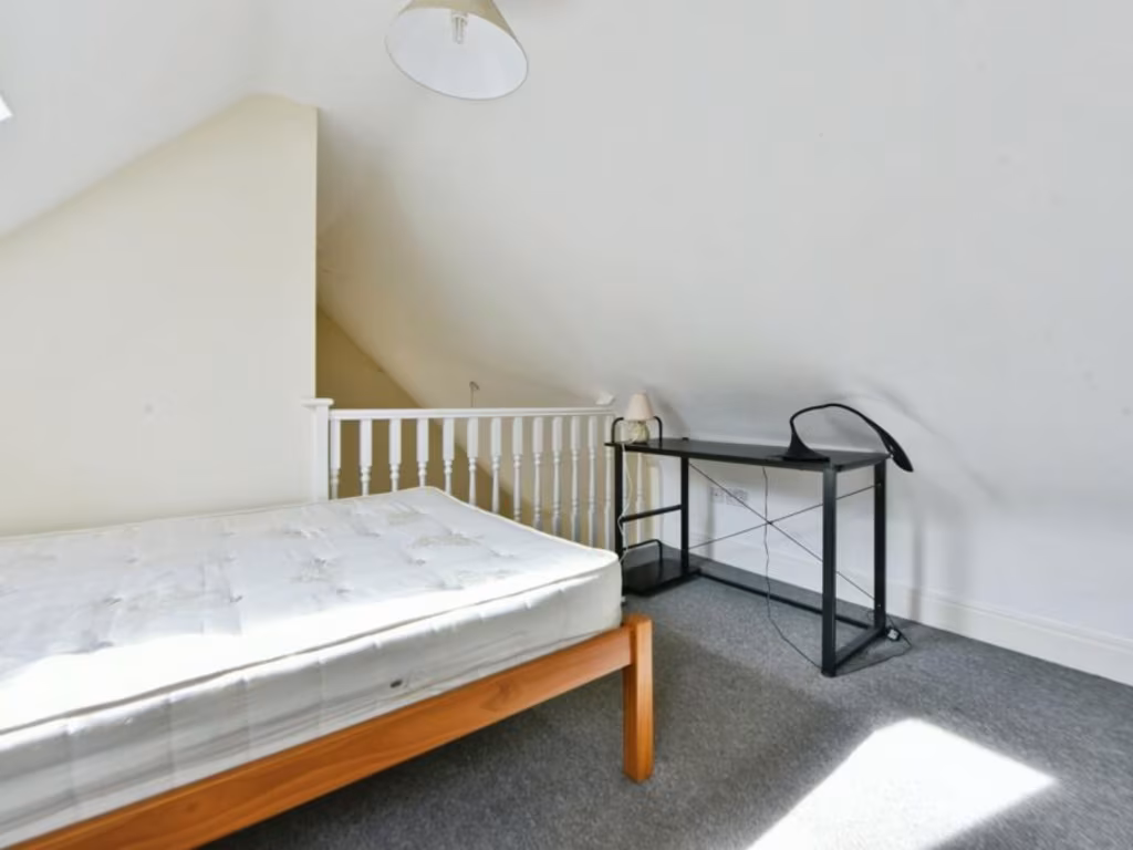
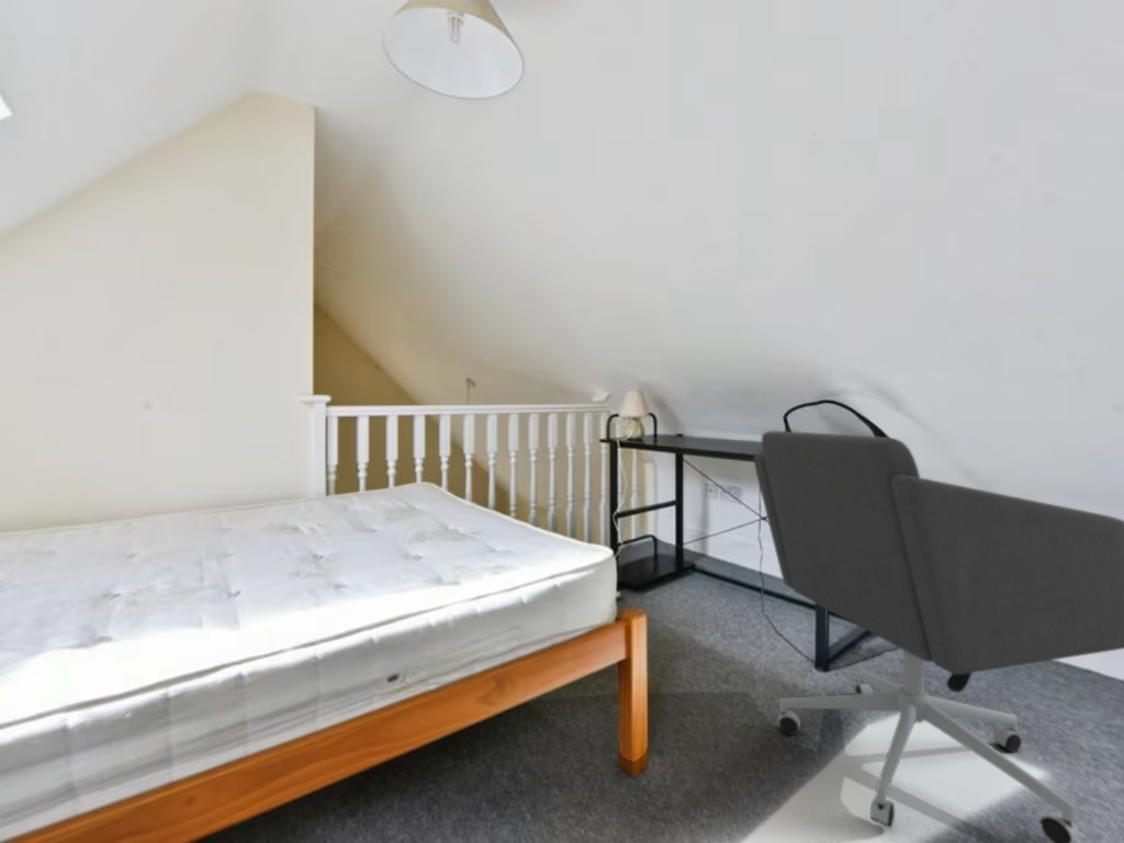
+ office chair (910, 598)
